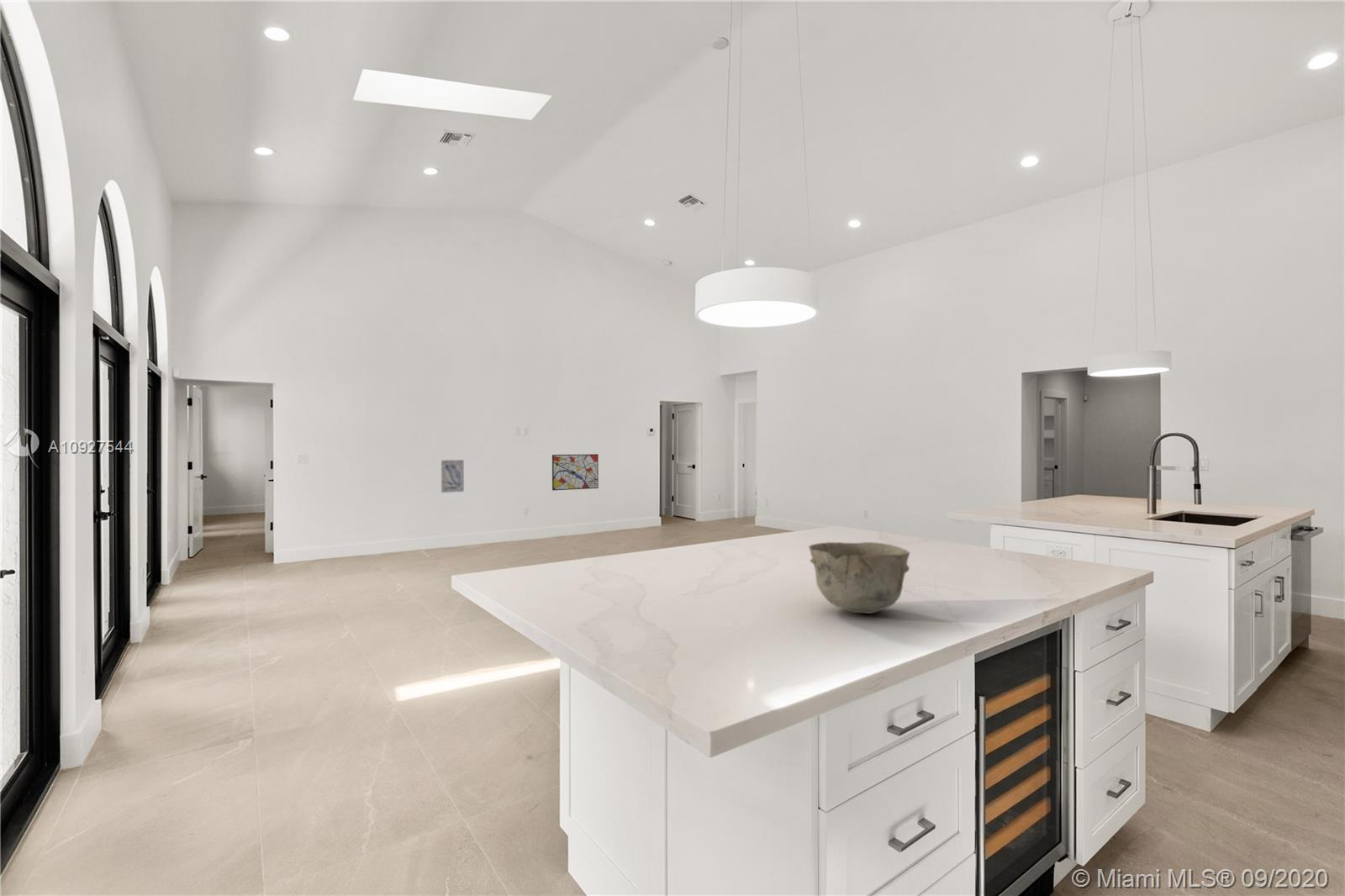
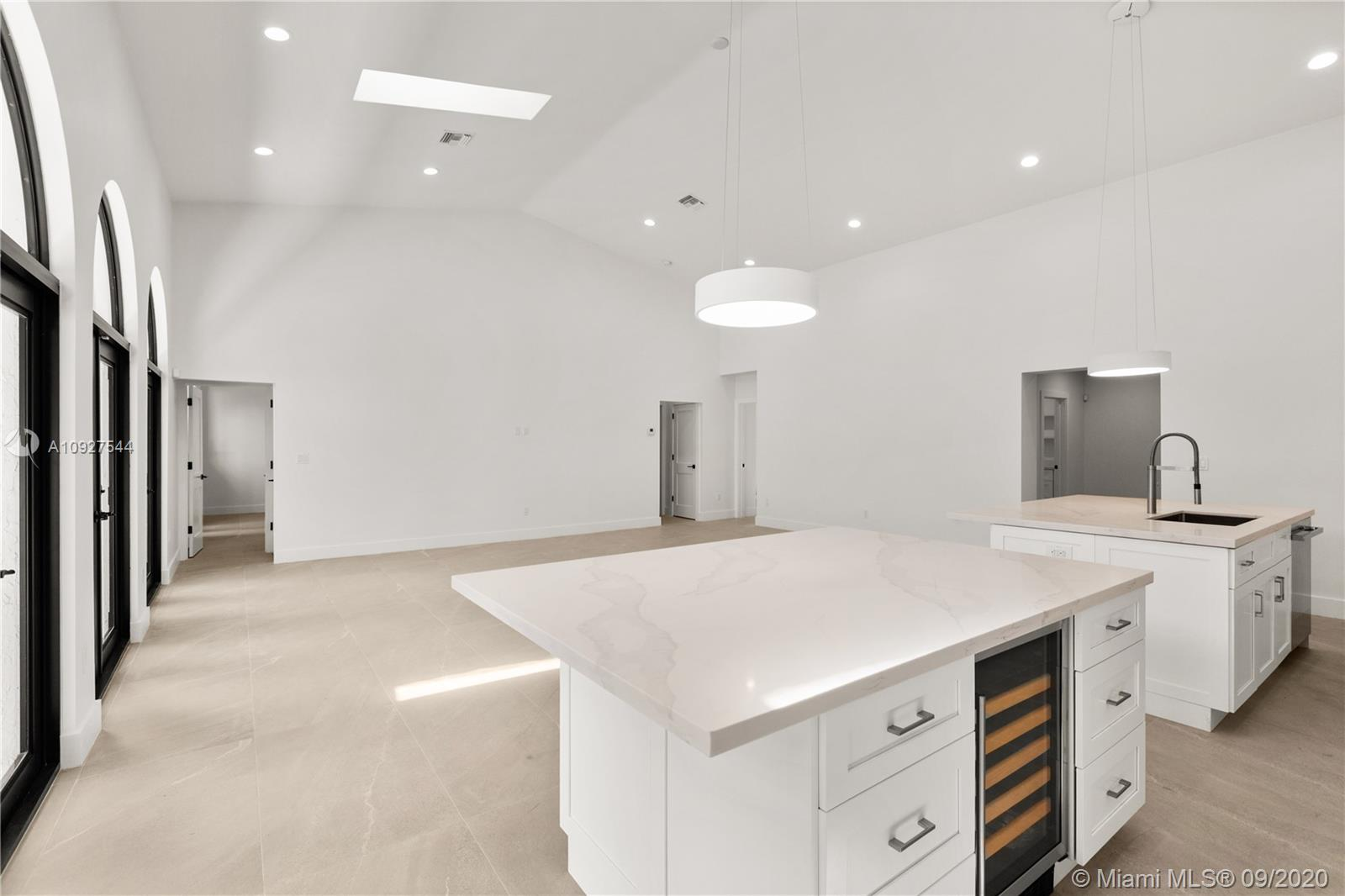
- wall art (452, 476)
- wall art (575, 472)
- bowl (858, 578)
